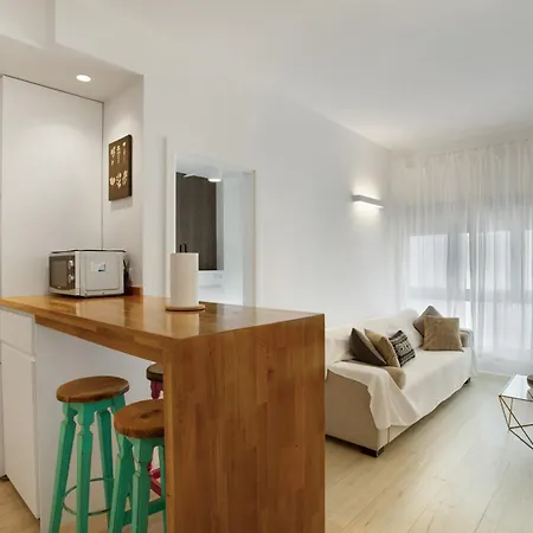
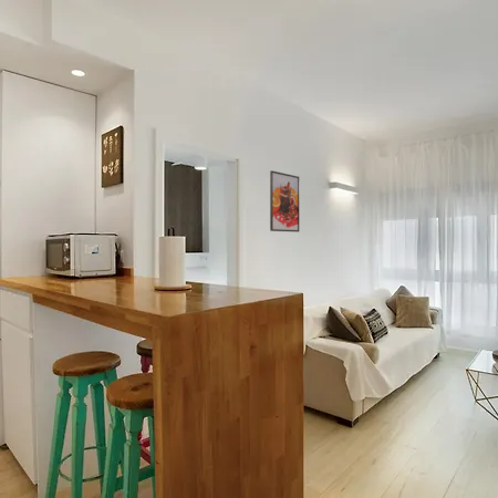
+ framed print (284, 203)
